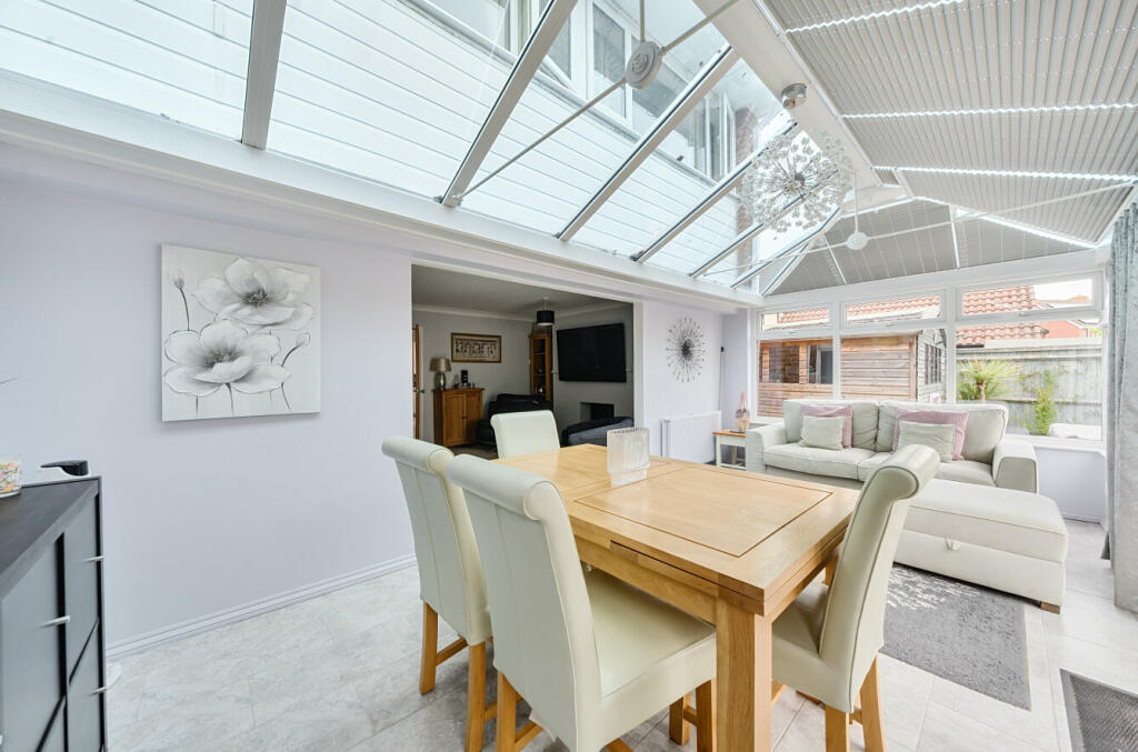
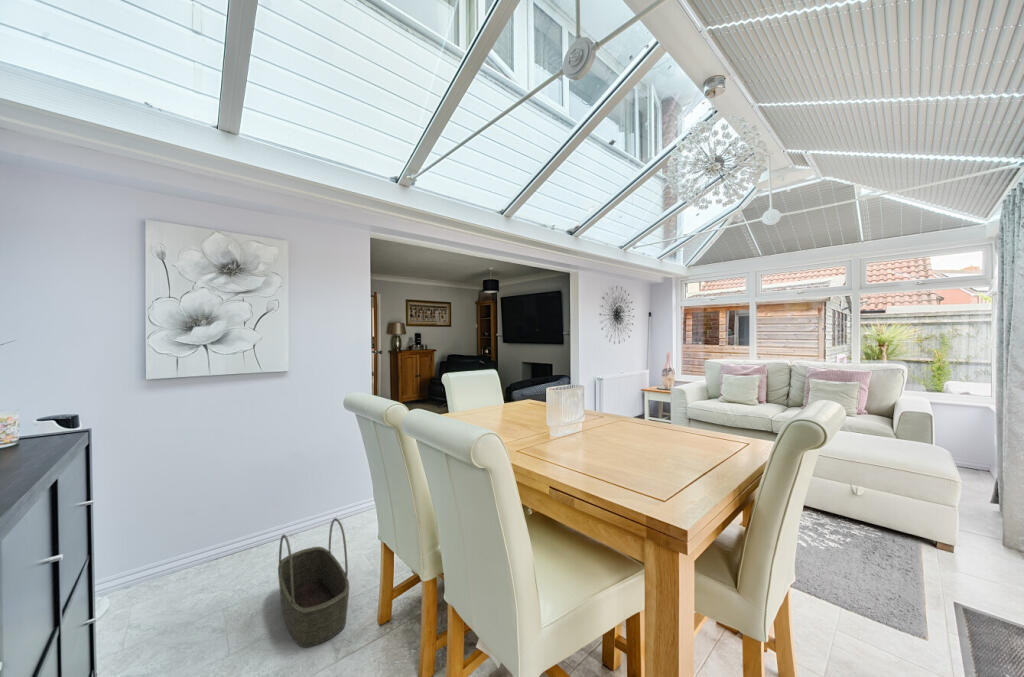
+ basket (312, 568)
